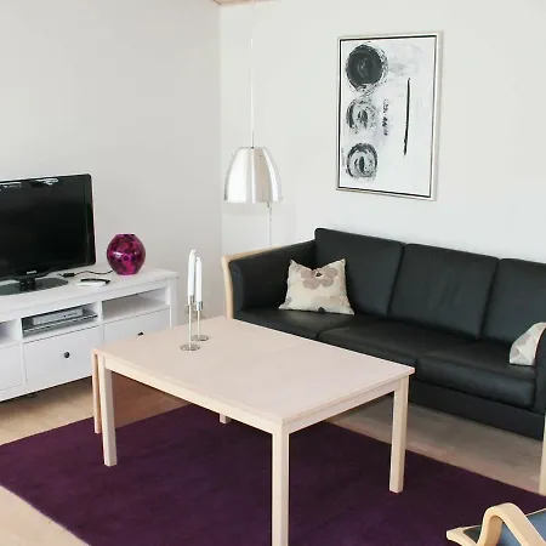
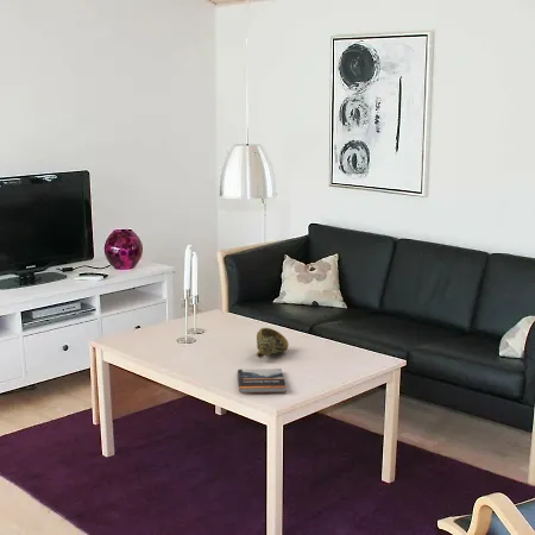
+ decorative bowl (270, 344)
+ book (260, 379)
